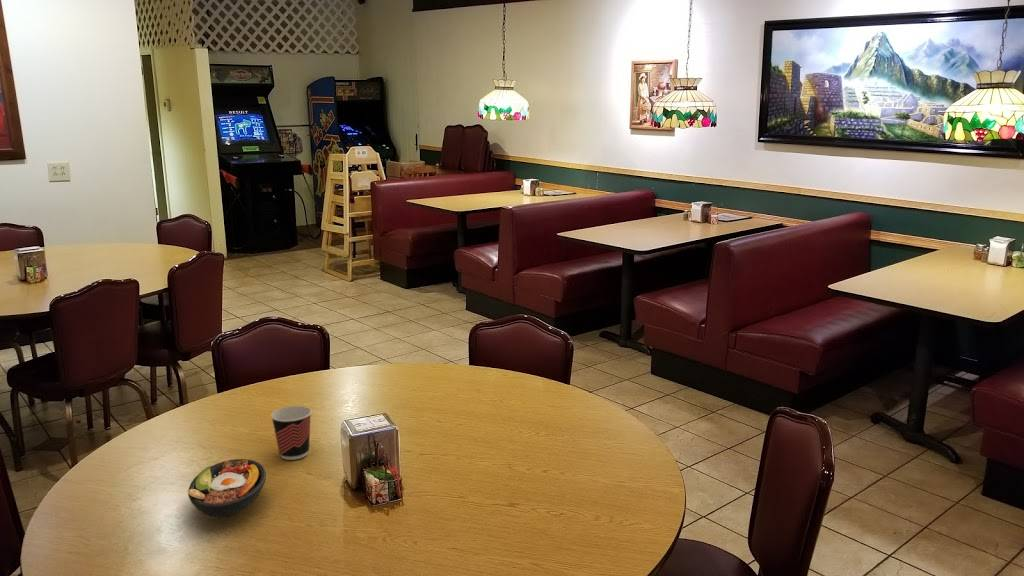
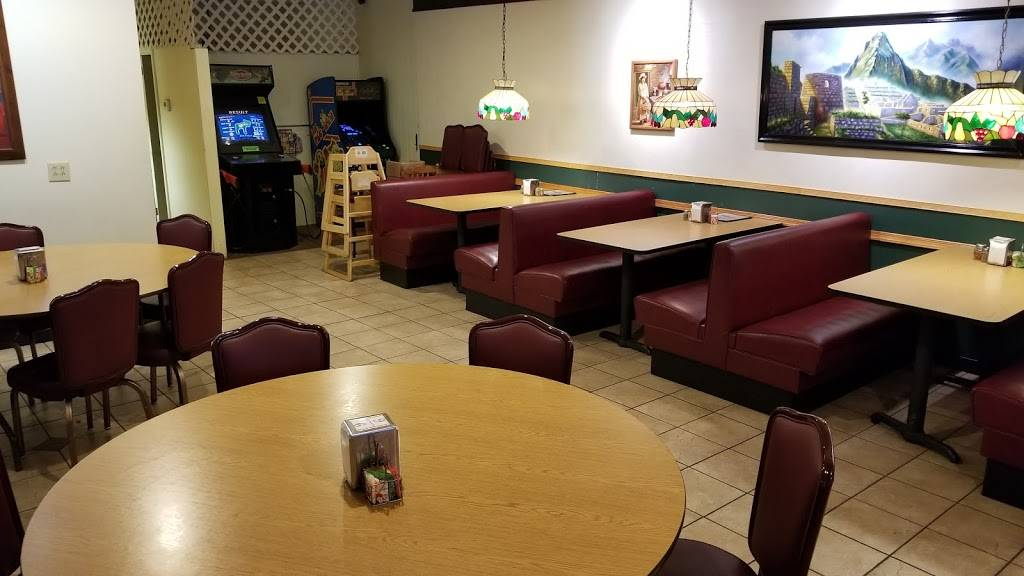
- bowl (228, 489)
- cup (292, 433)
